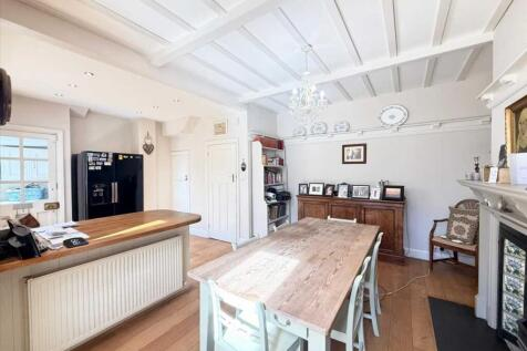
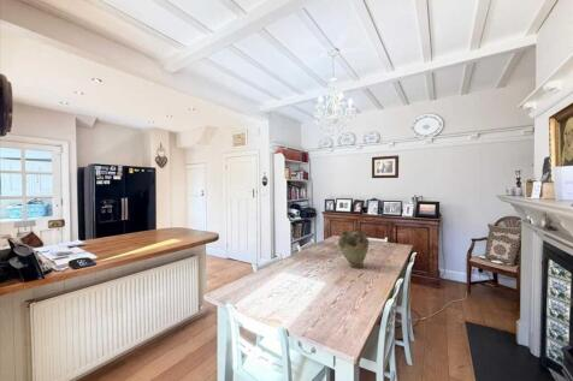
+ vase (353, 246)
